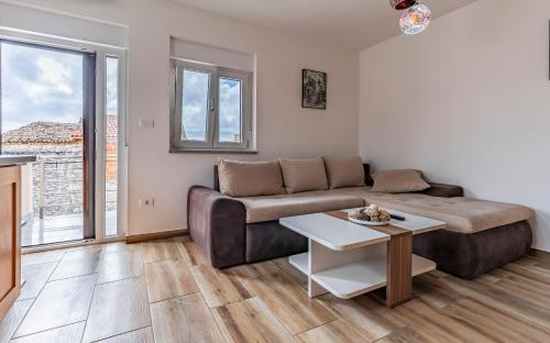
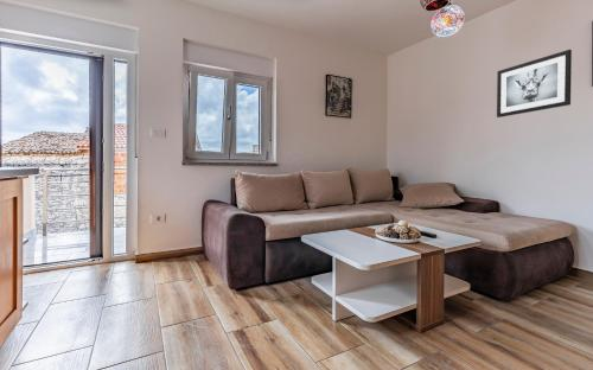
+ wall art (530, 85)
